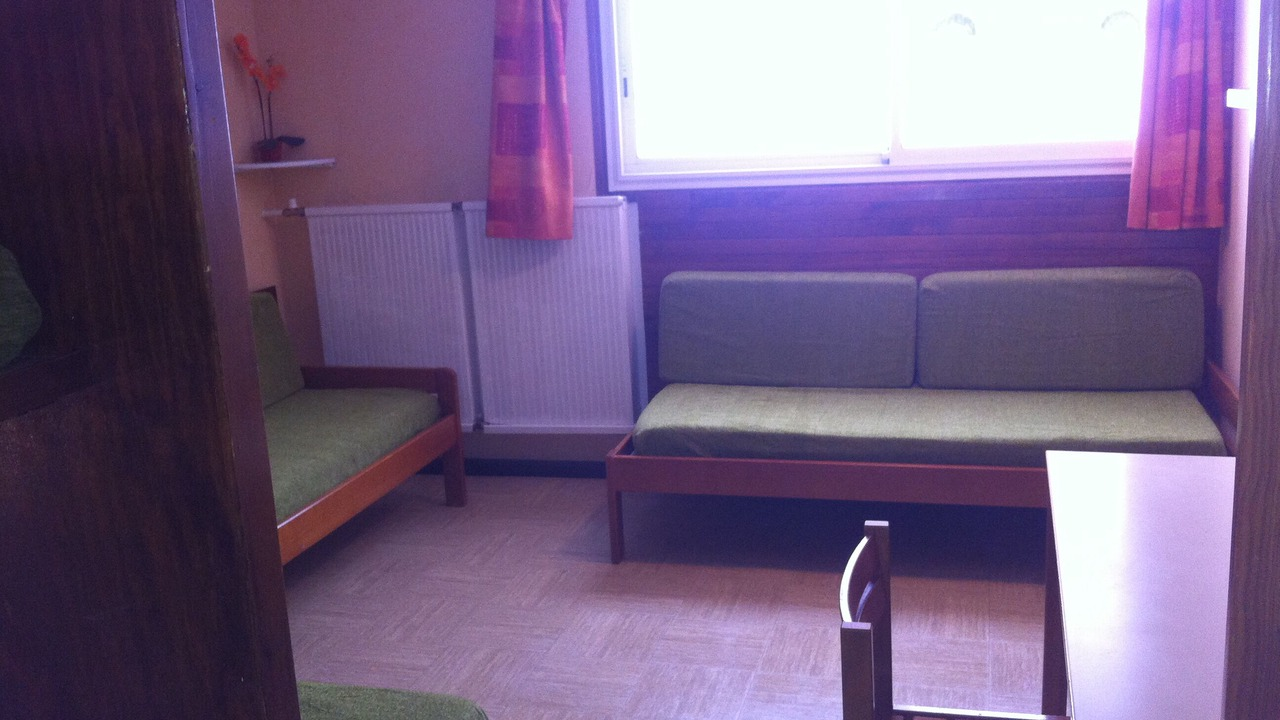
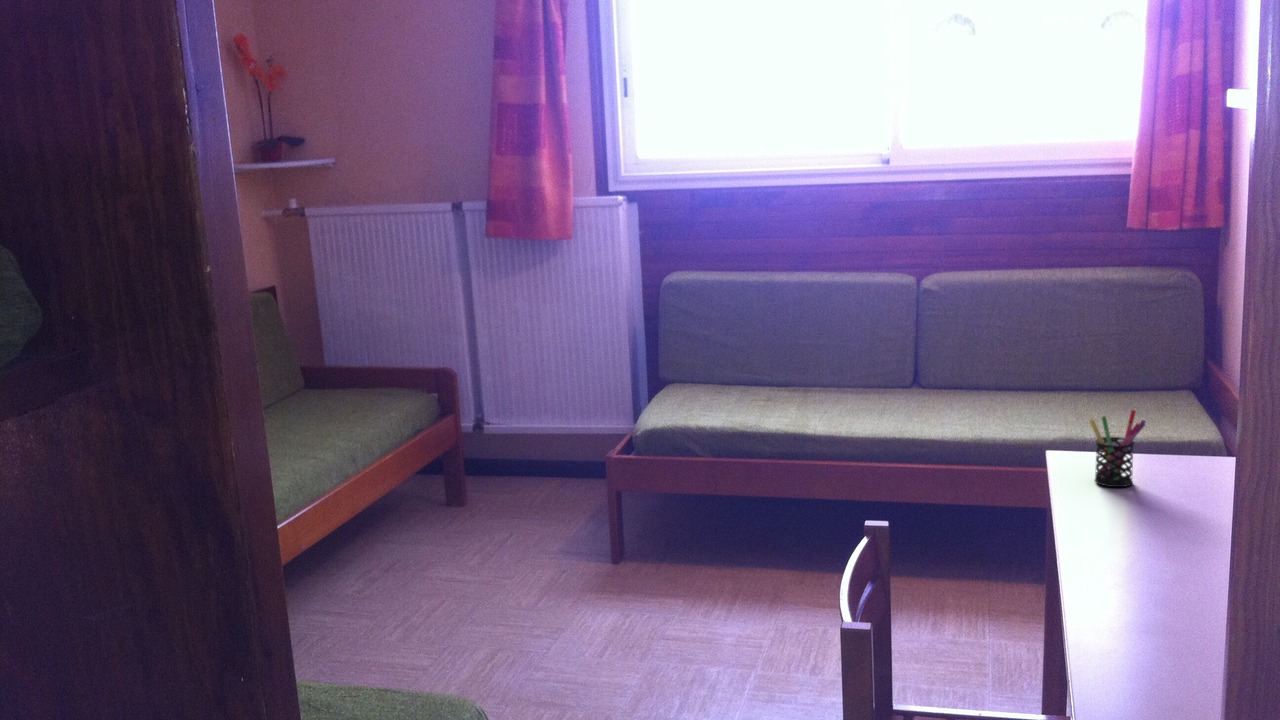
+ pen holder (1114, 446)
